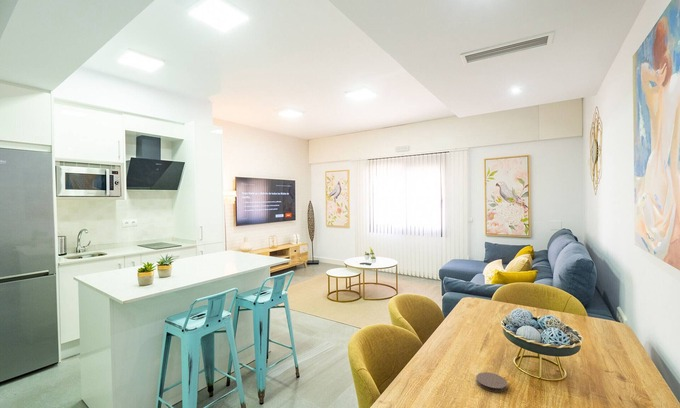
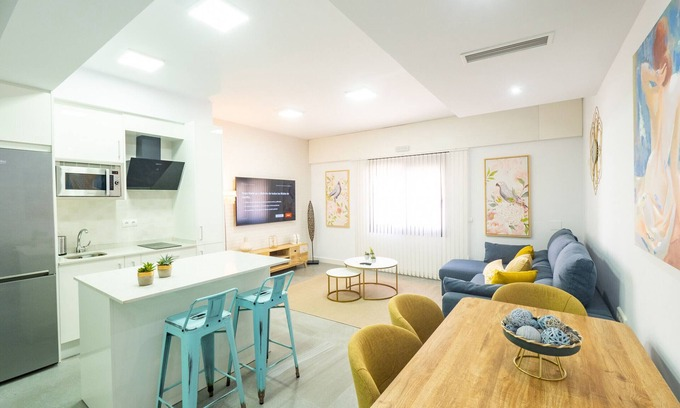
- coaster (491, 381)
